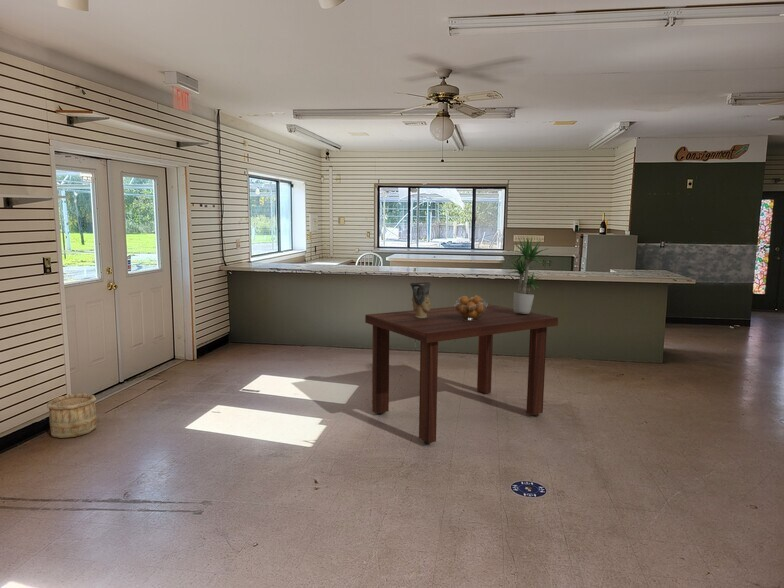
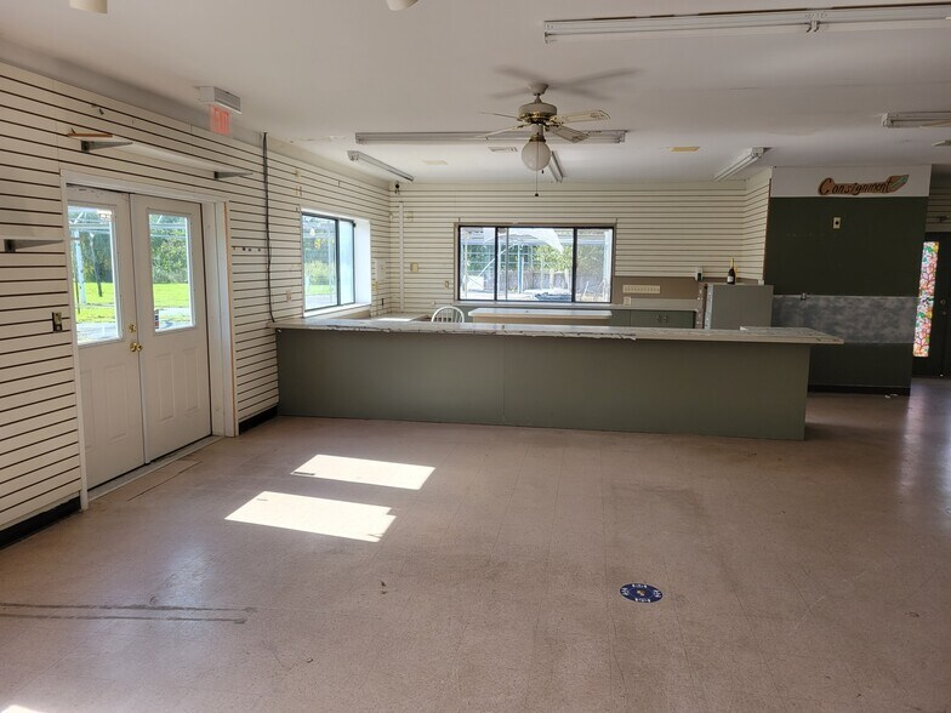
- fruit basket (470, 307)
- wooden bucket (72, 415)
- potted plant (520, 275)
- dining table (478, 366)
- vase (420, 299)
